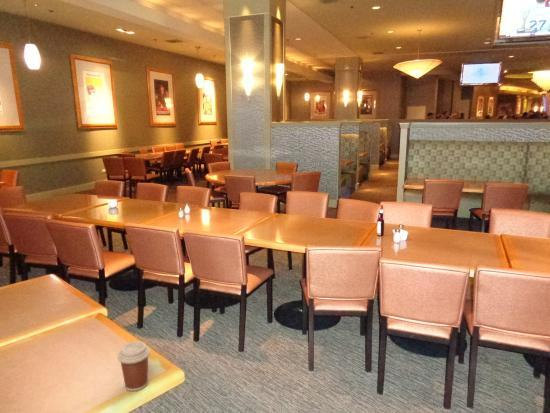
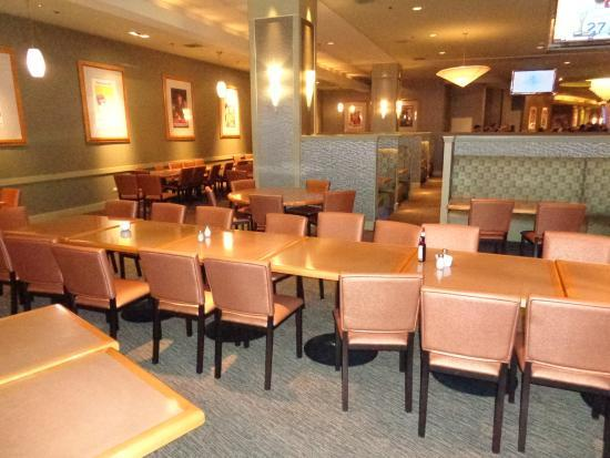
- coffee cup (135, 365)
